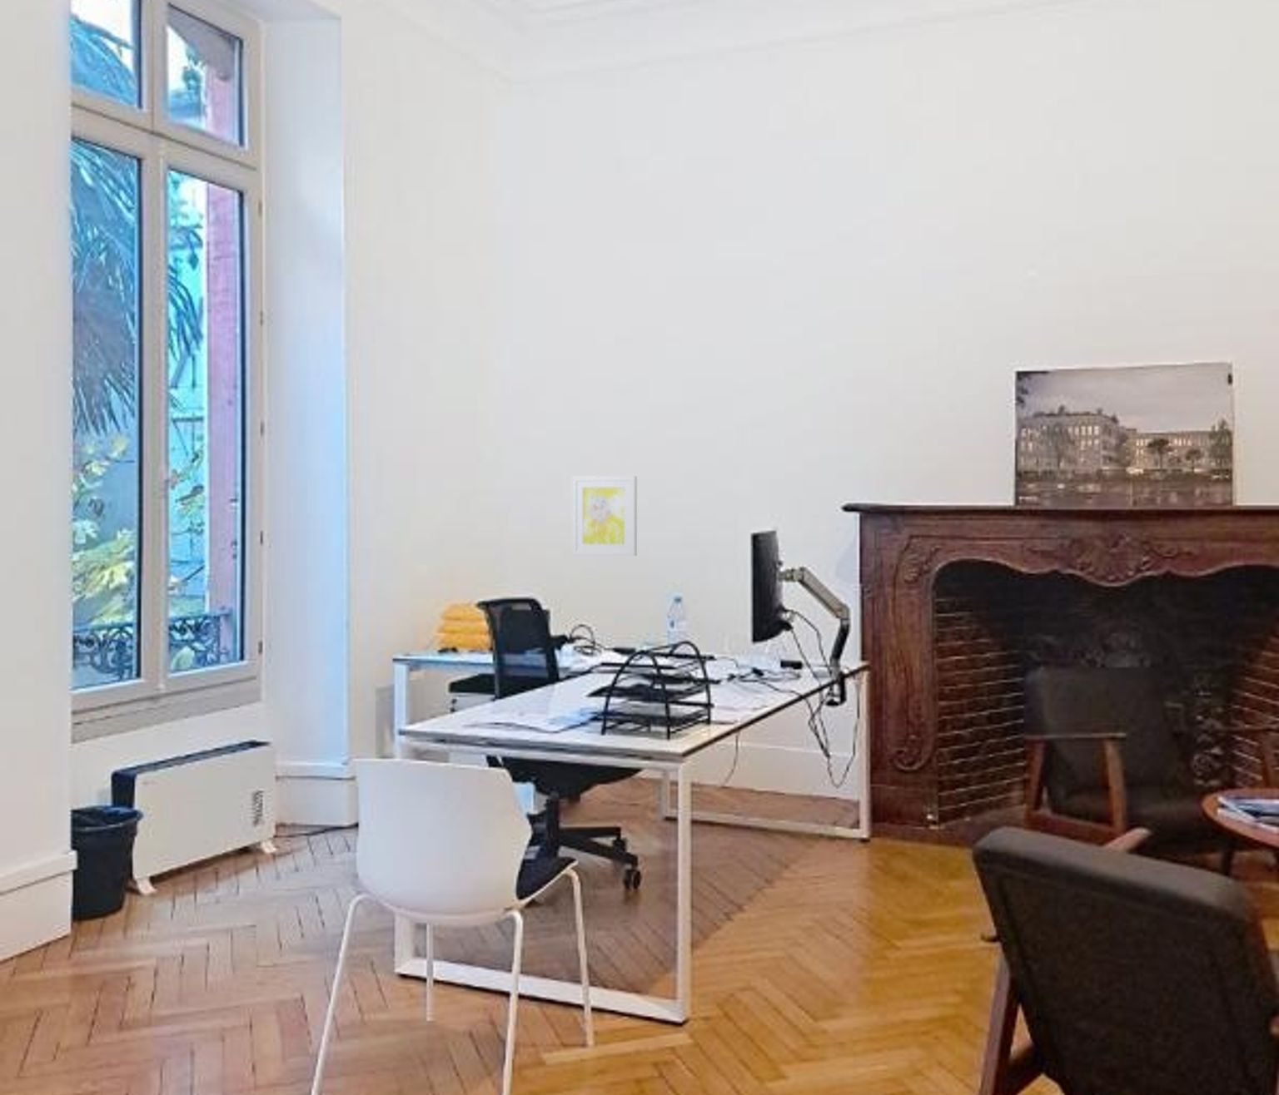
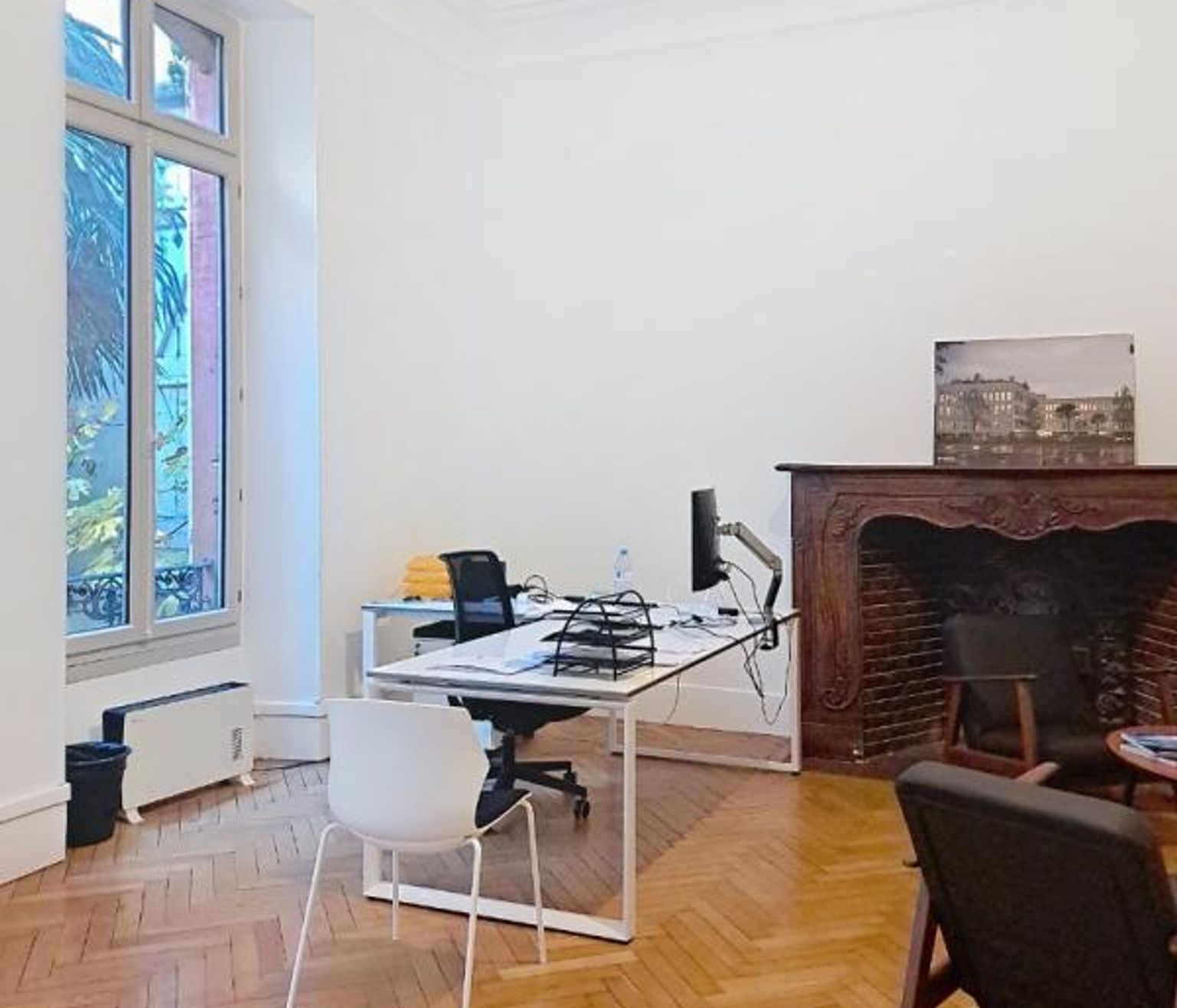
- wall art (604, 516)
